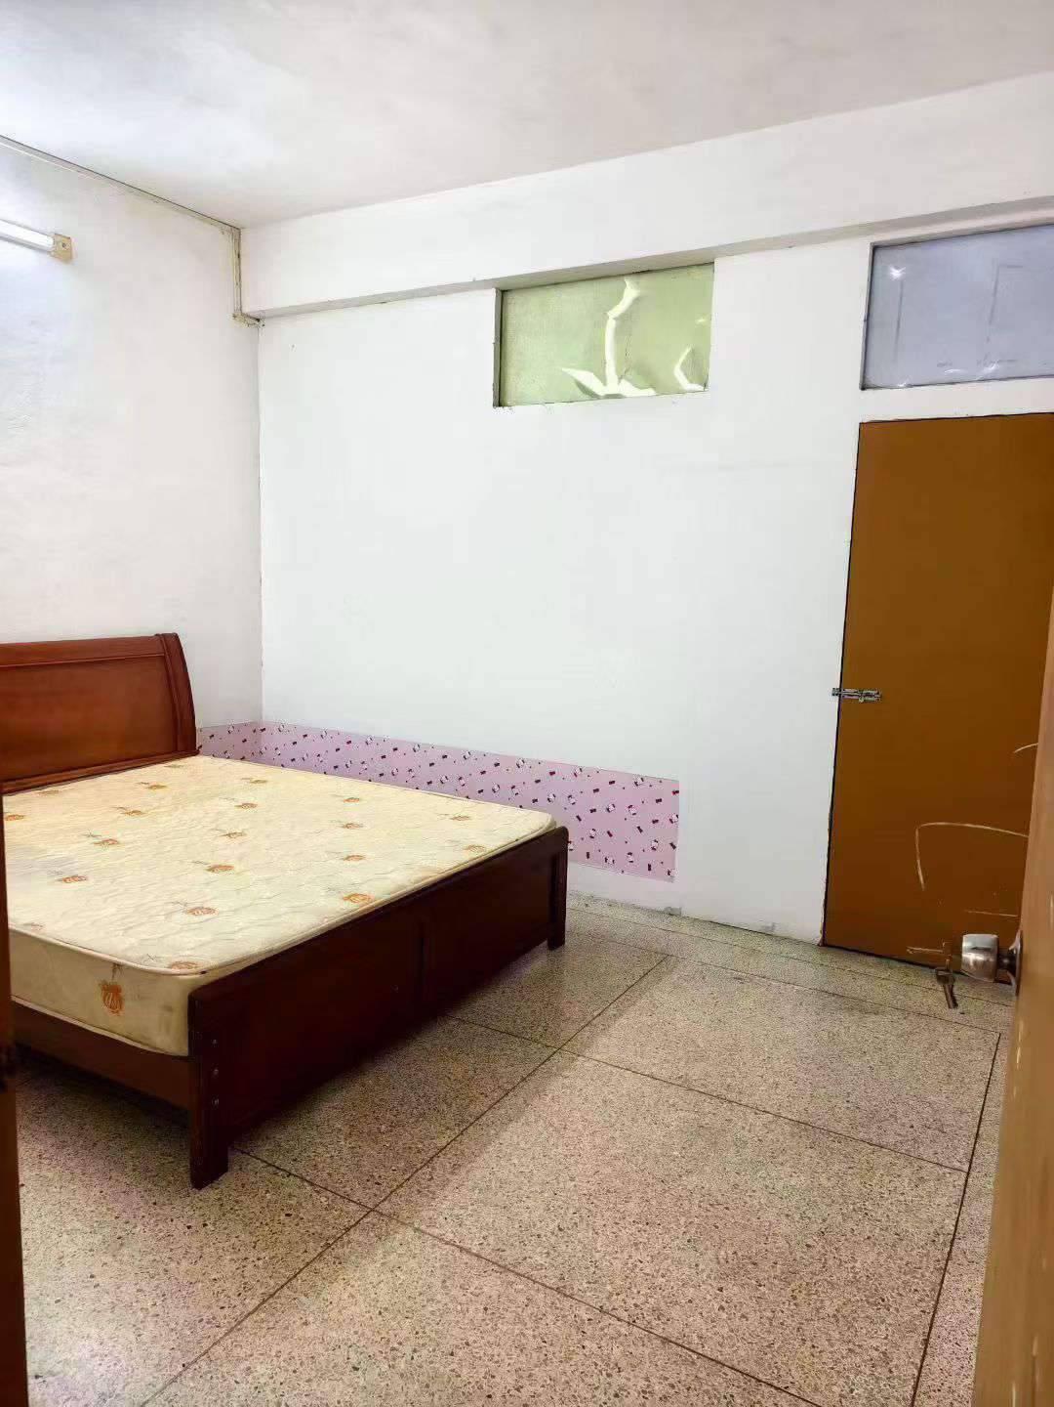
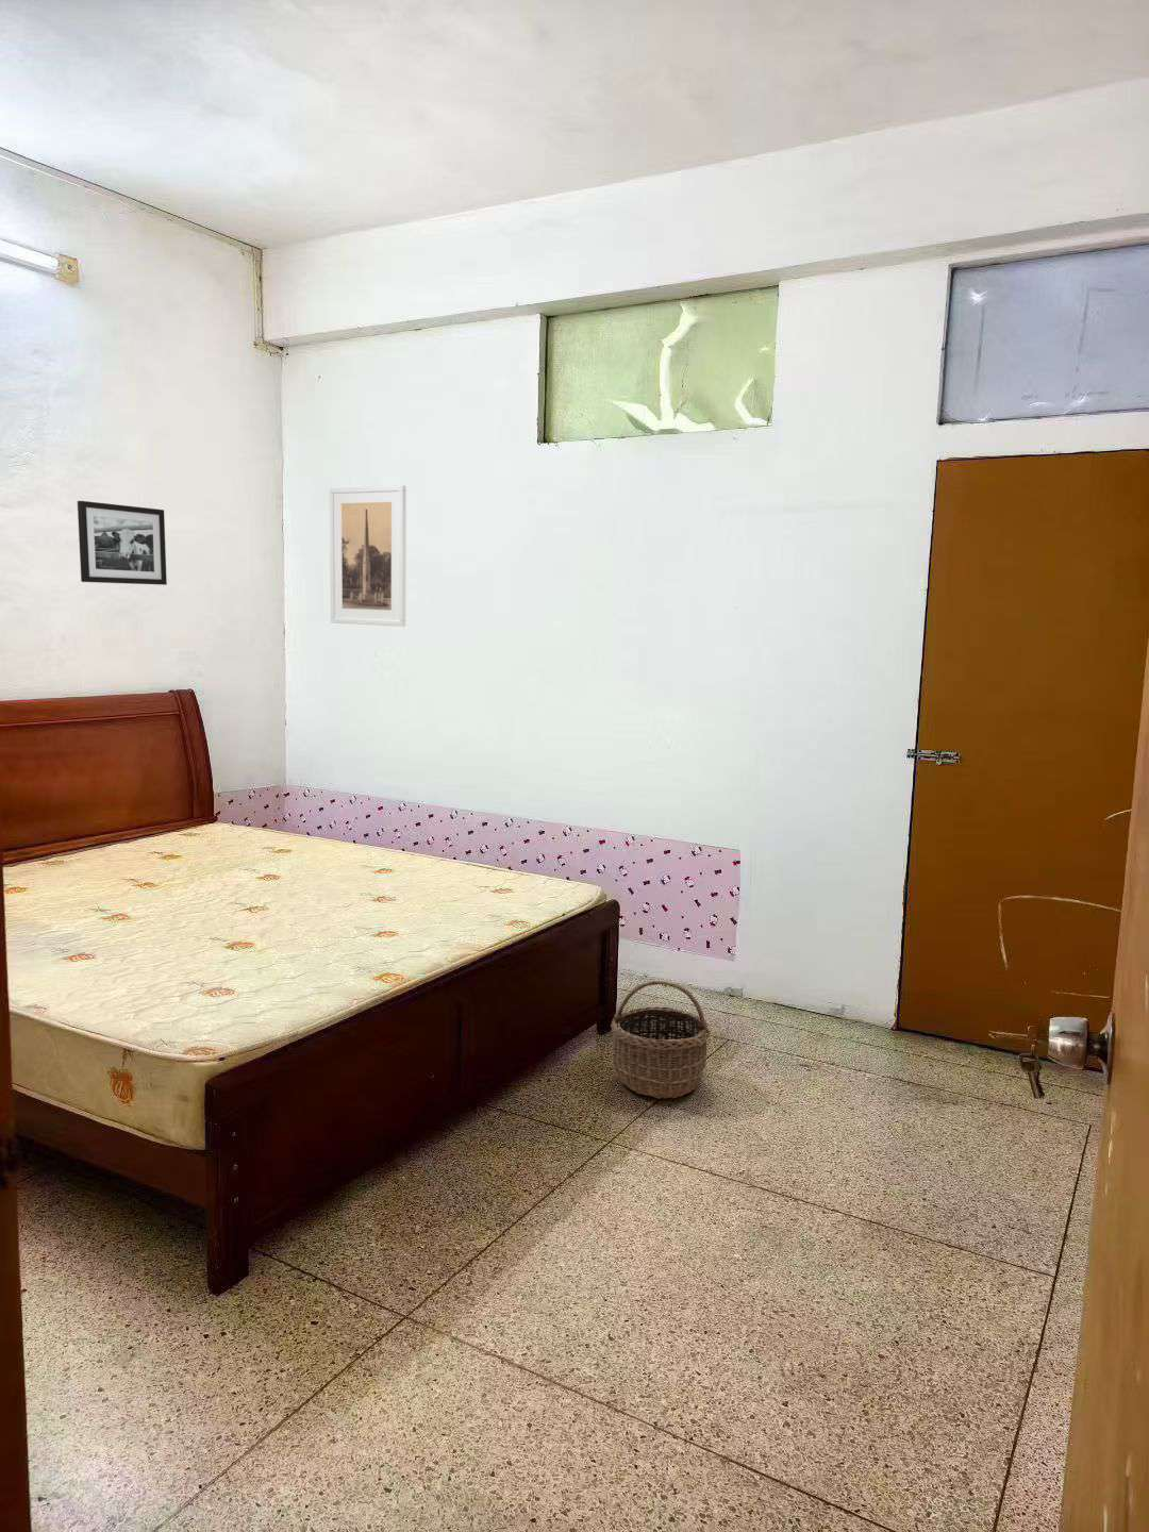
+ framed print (366, 556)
+ picture frame (123, 545)
+ wicker basket (660, 1031)
